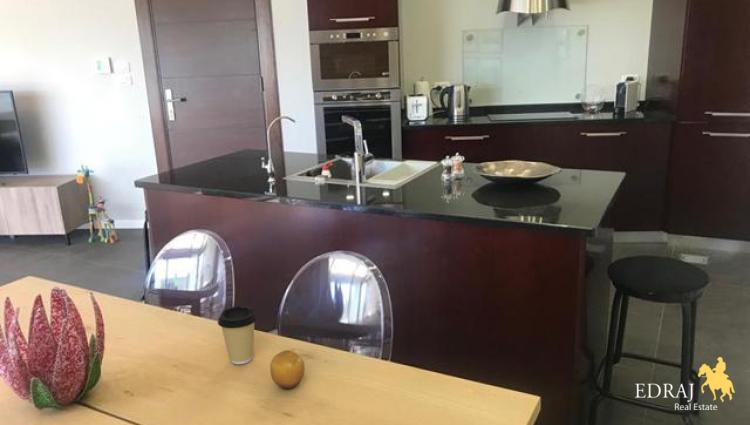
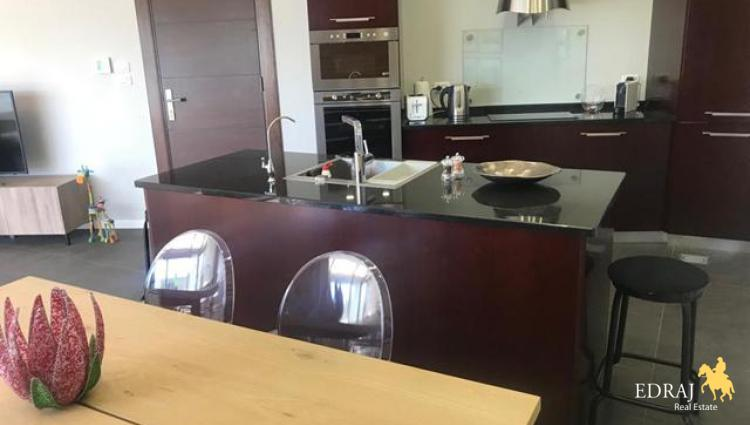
- coffee cup (239, 335)
- fruit (287, 368)
